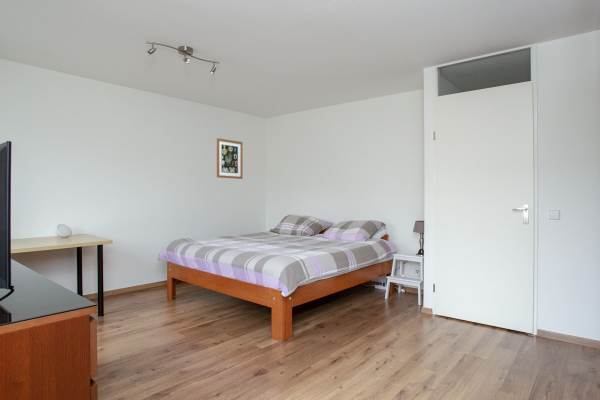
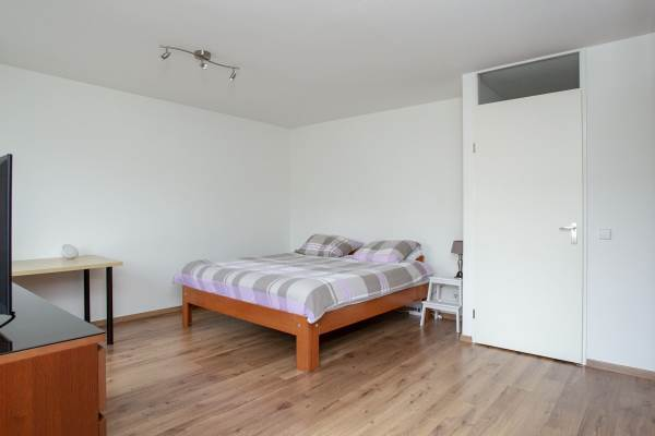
- wall art (230, 159)
